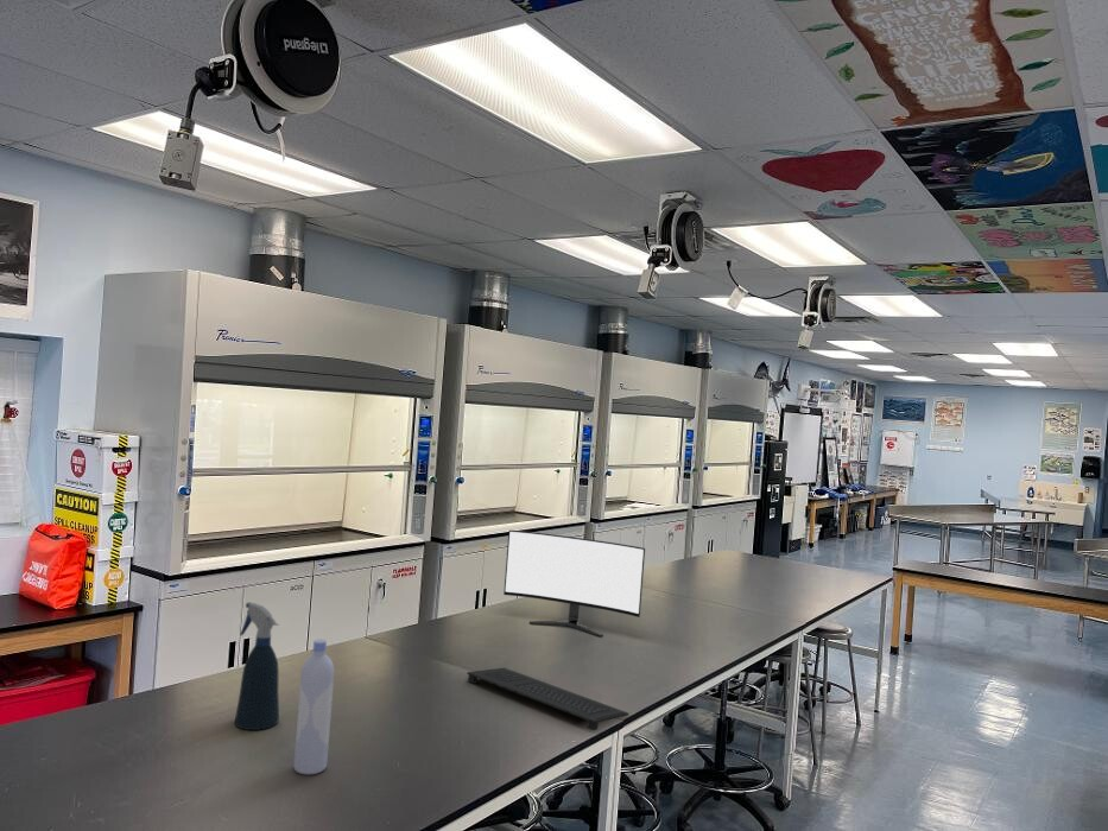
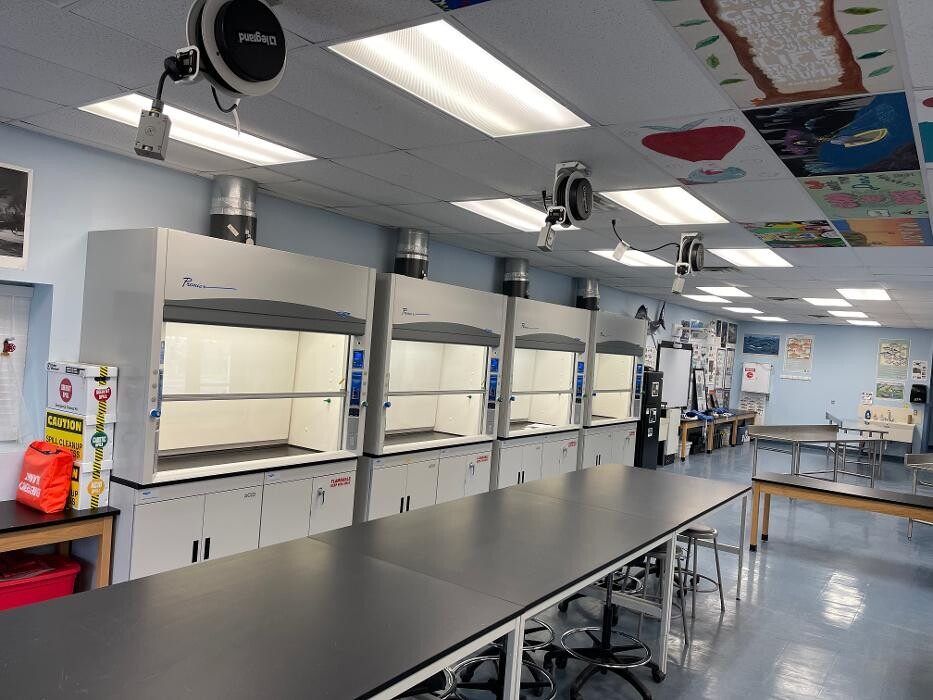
- keyboard (544, 692)
- bottle (315, 704)
- monitor (572, 582)
- spray bottle (258, 664)
